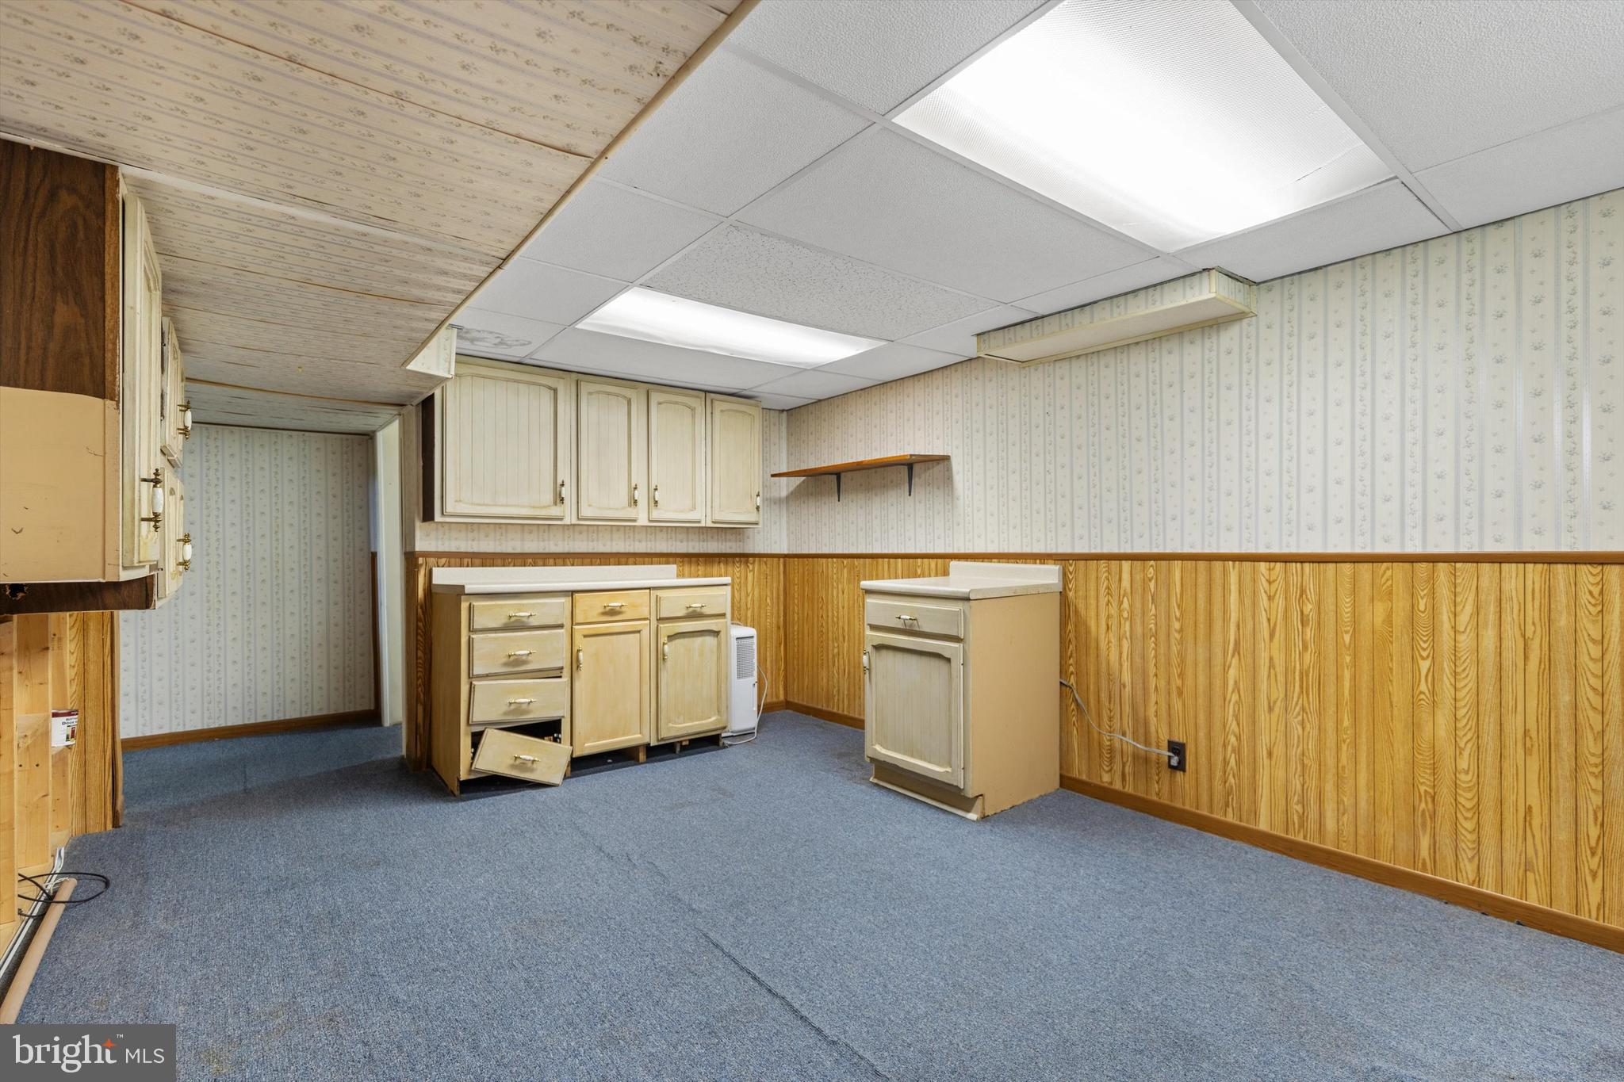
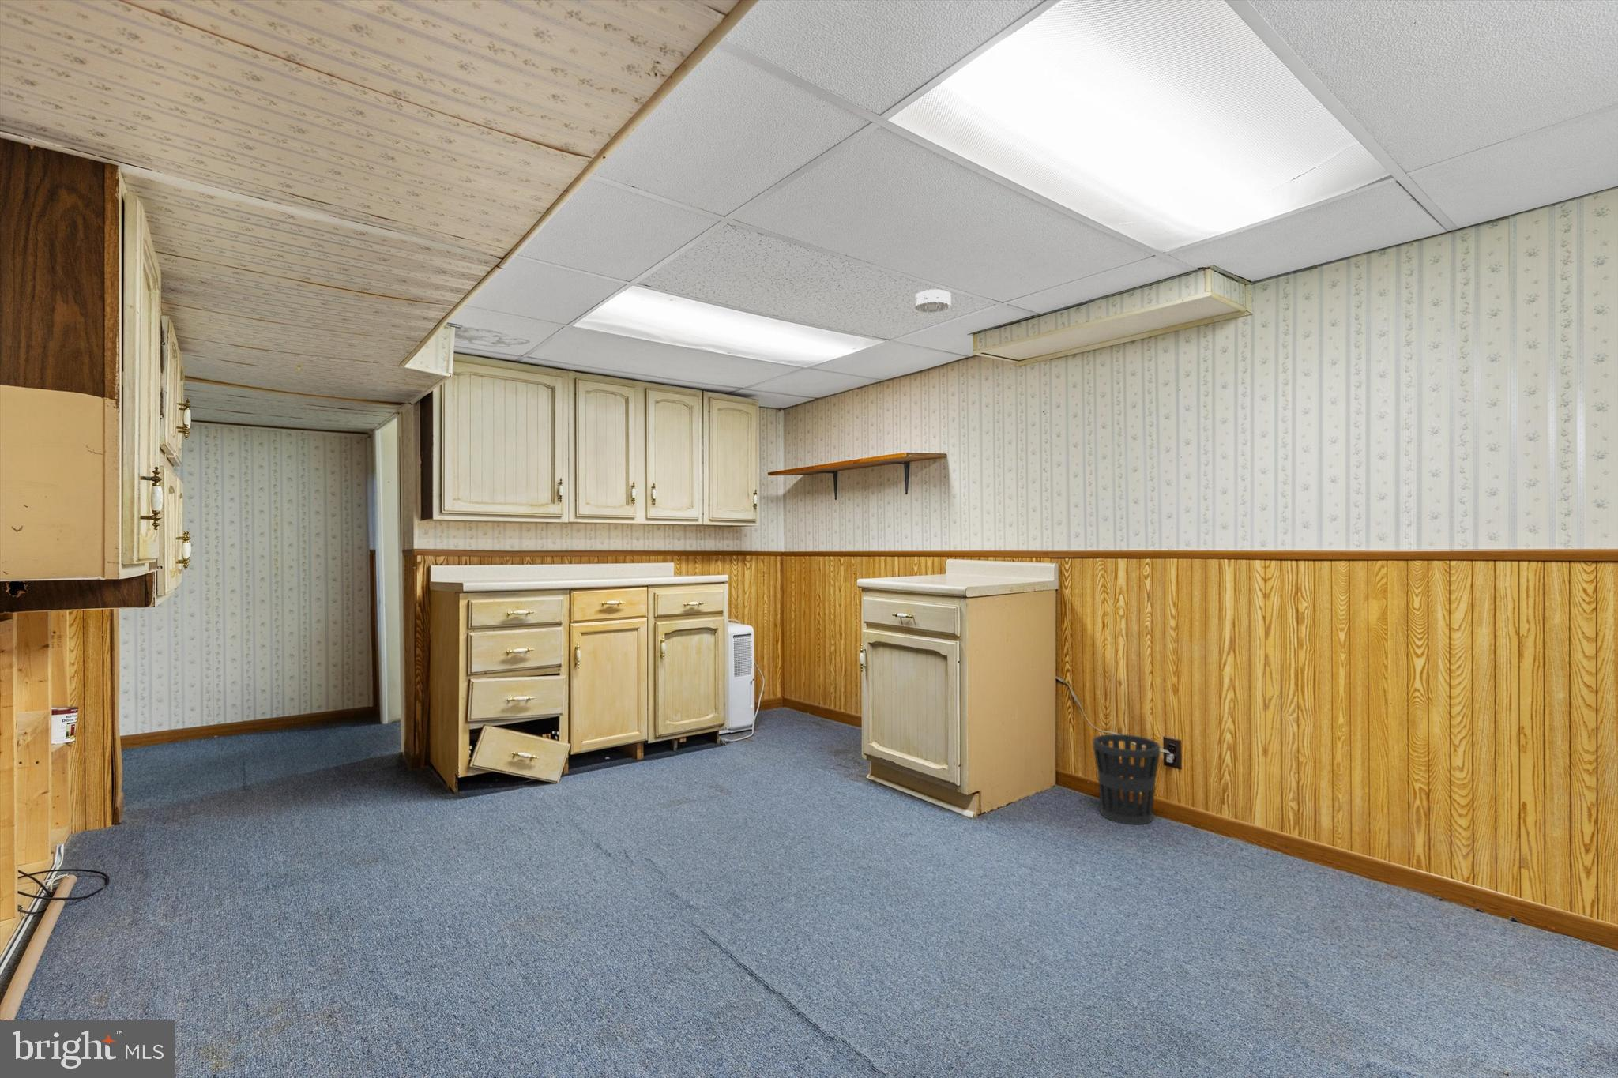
+ smoke detector (932, 300)
+ wastebasket (1126, 778)
